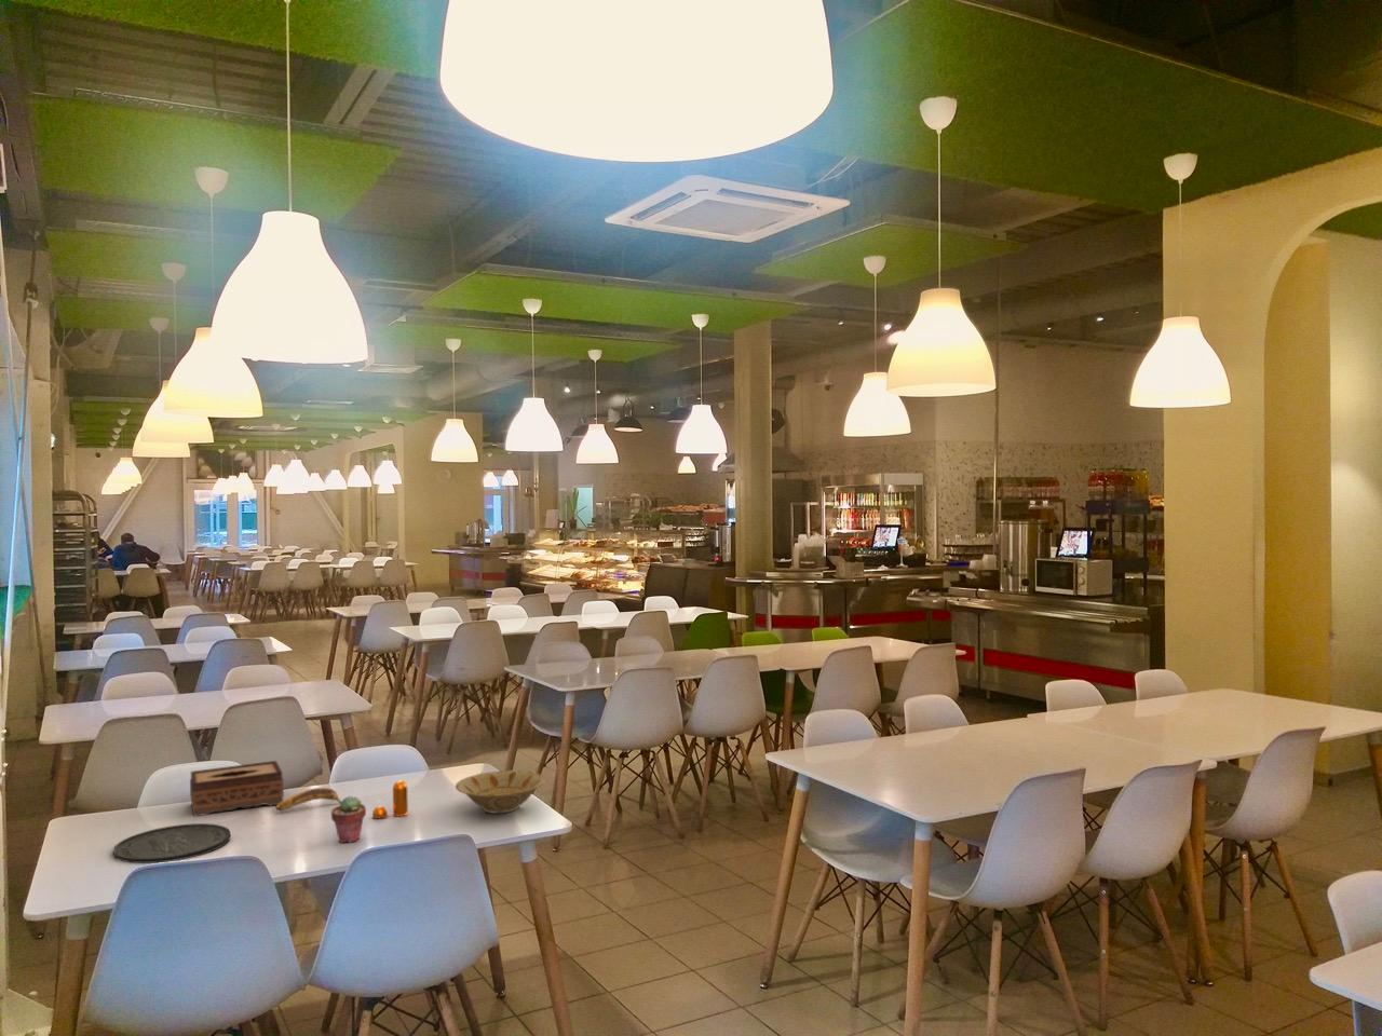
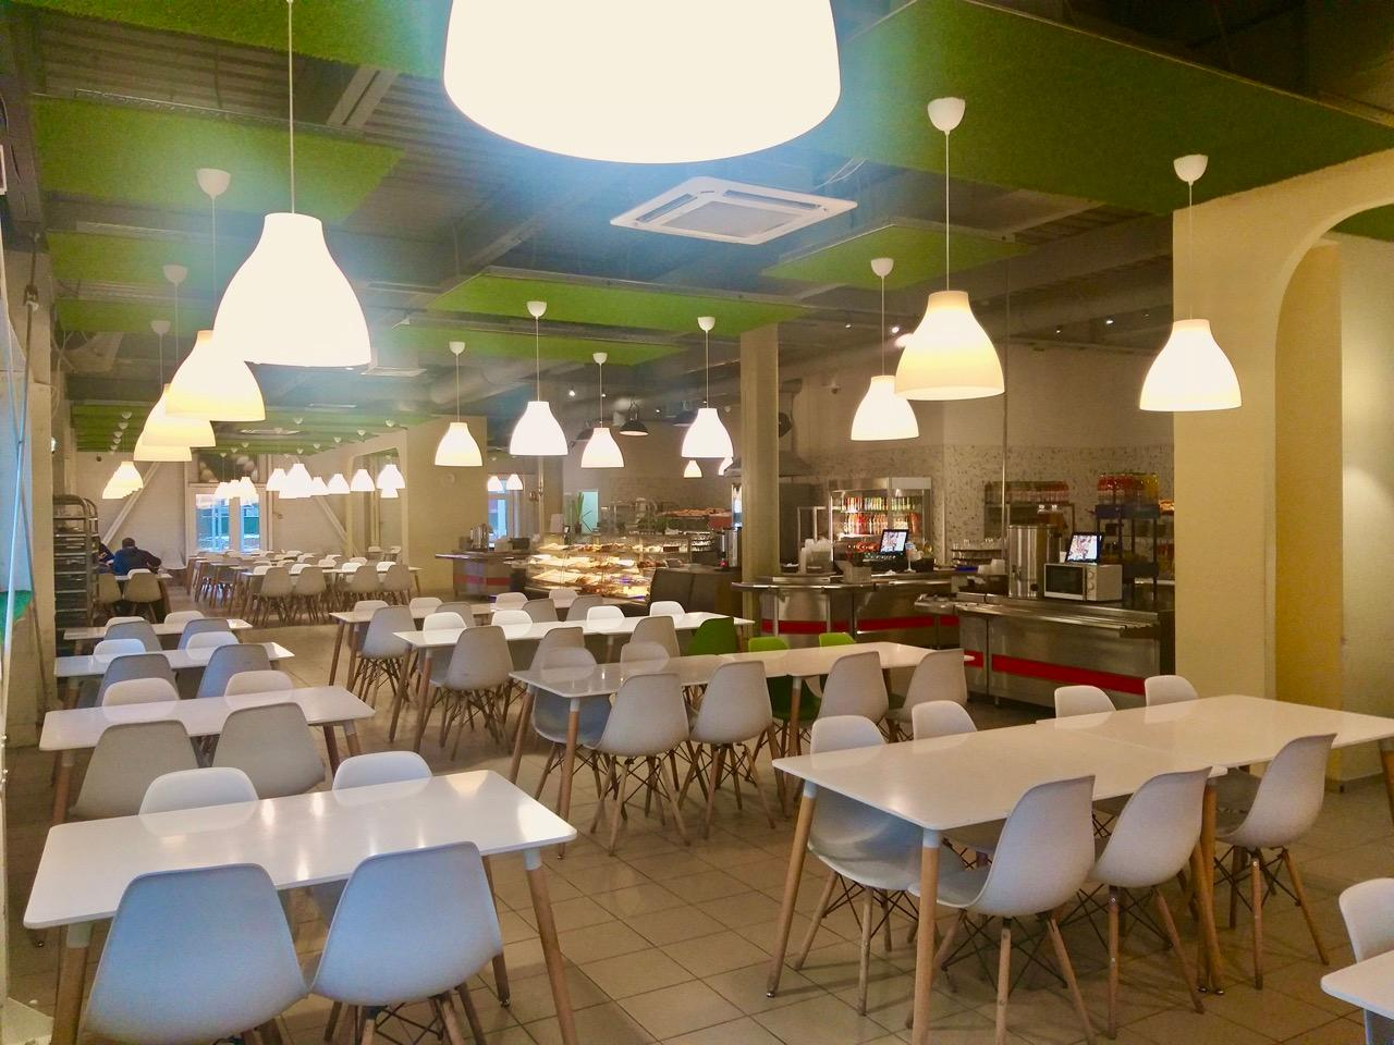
- tissue box (236, 787)
- plate (173, 842)
- pepper shaker (393, 798)
- banana (308, 799)
- potted succulent (348, 817)
- bowl (501, 794)
